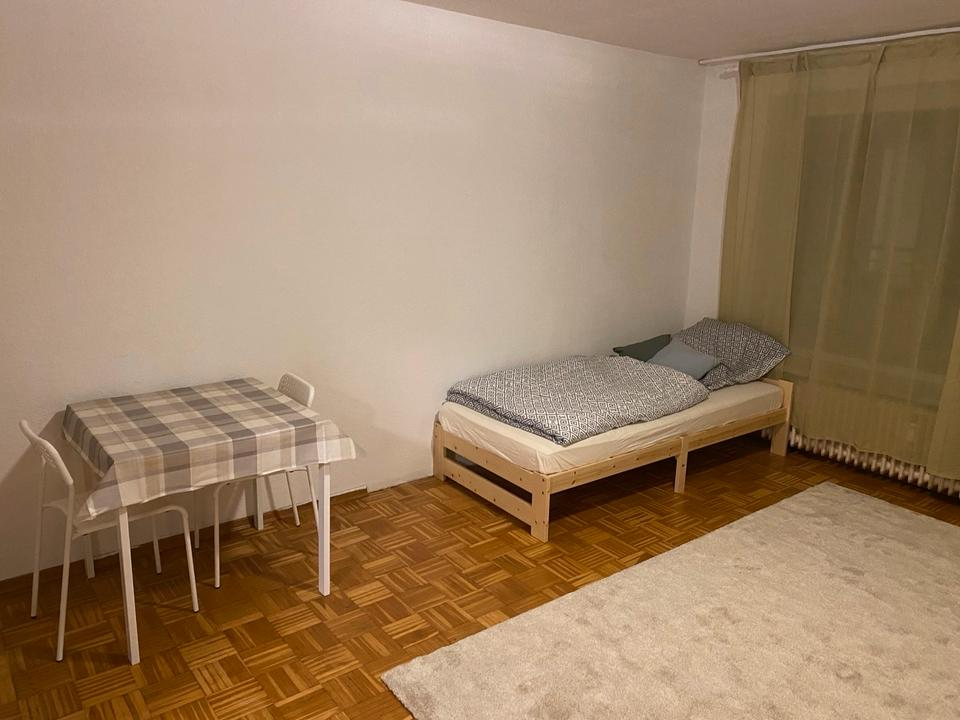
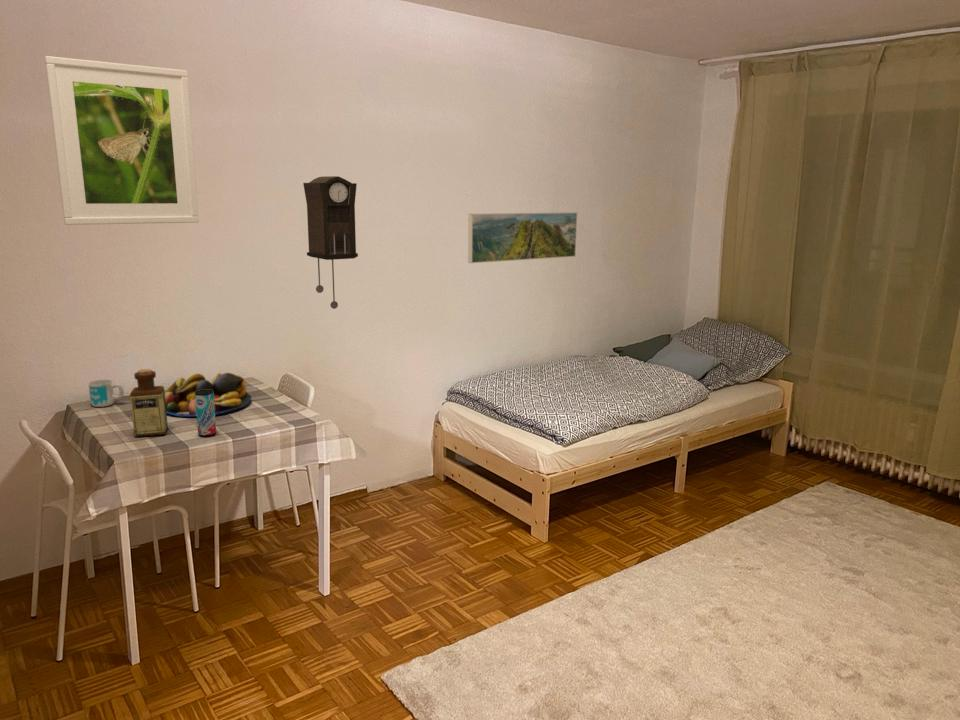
+ fruit bowl (203, 388)
+ pendulum clock (332, 245)
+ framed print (525, 236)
+ bottle (148, 401)
+ beverage can (205, 413)
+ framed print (127, 145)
+ mug (107, 392)
